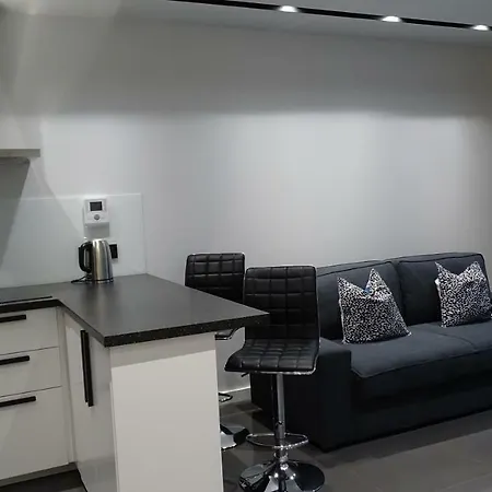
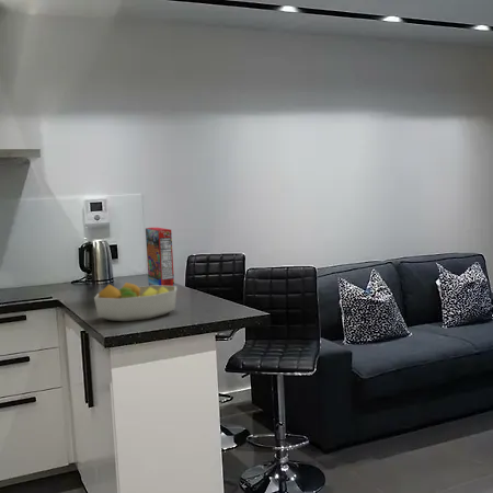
+ cereal box (159, 261)
+ fruit bowl (137, 298)
